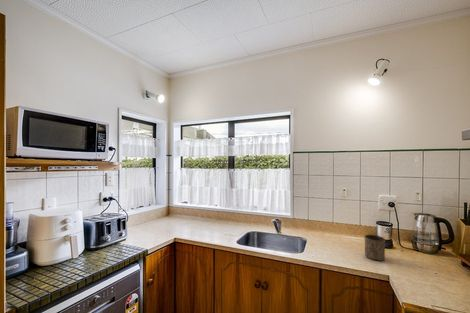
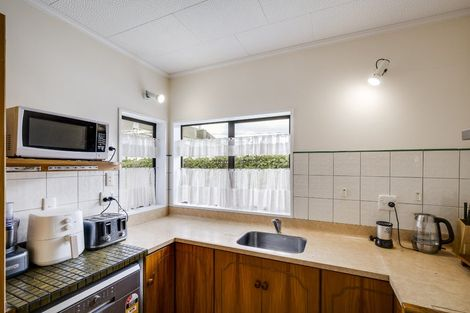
- cup (374, 247)
